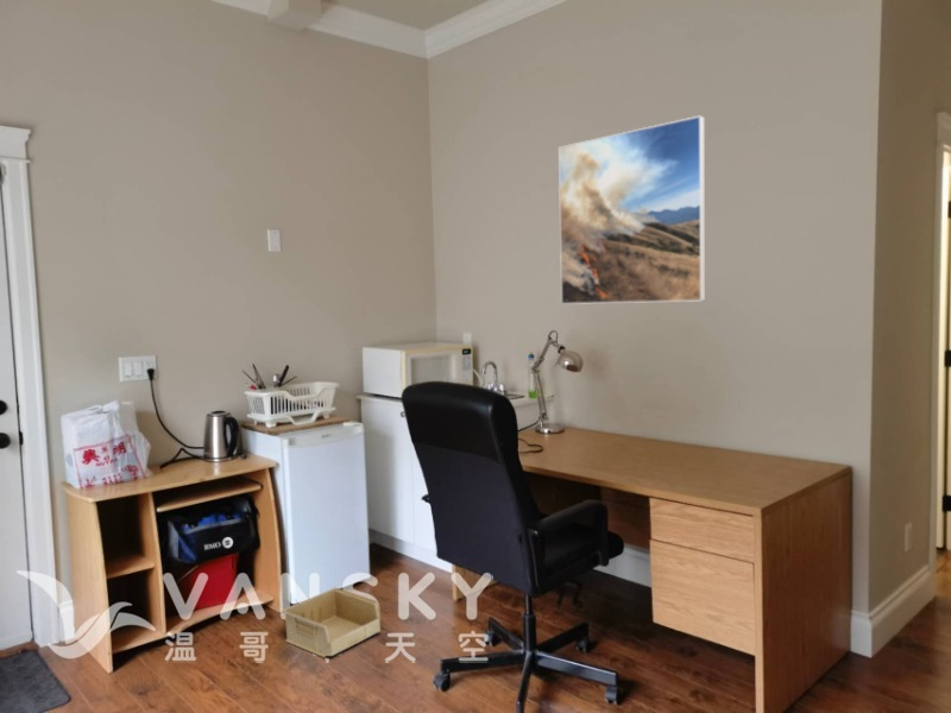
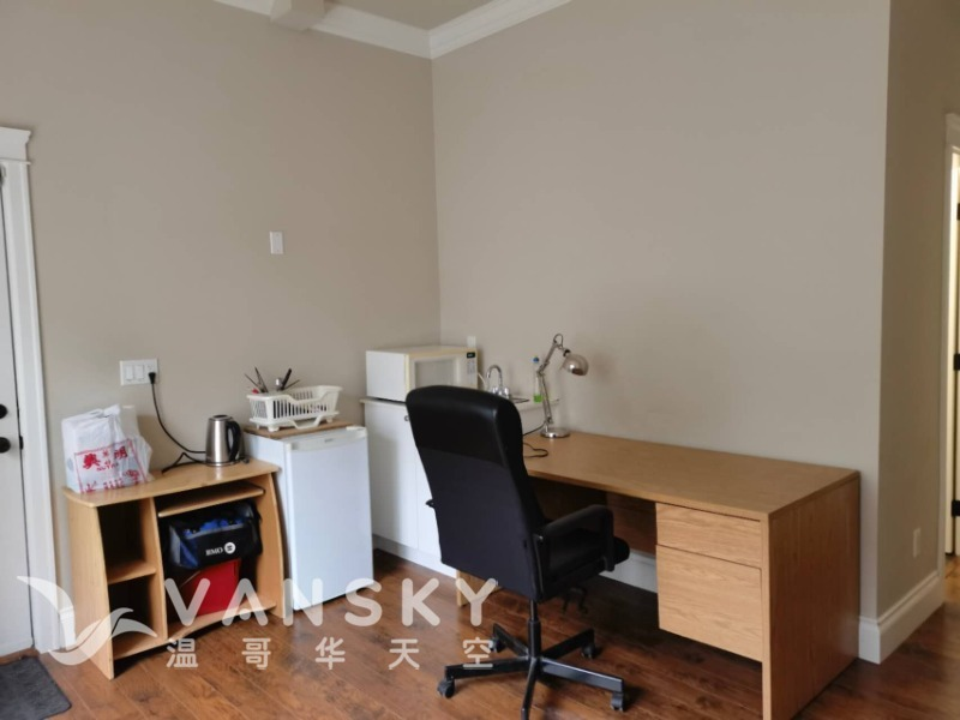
- storage bin (332, 621)
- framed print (626, 217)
